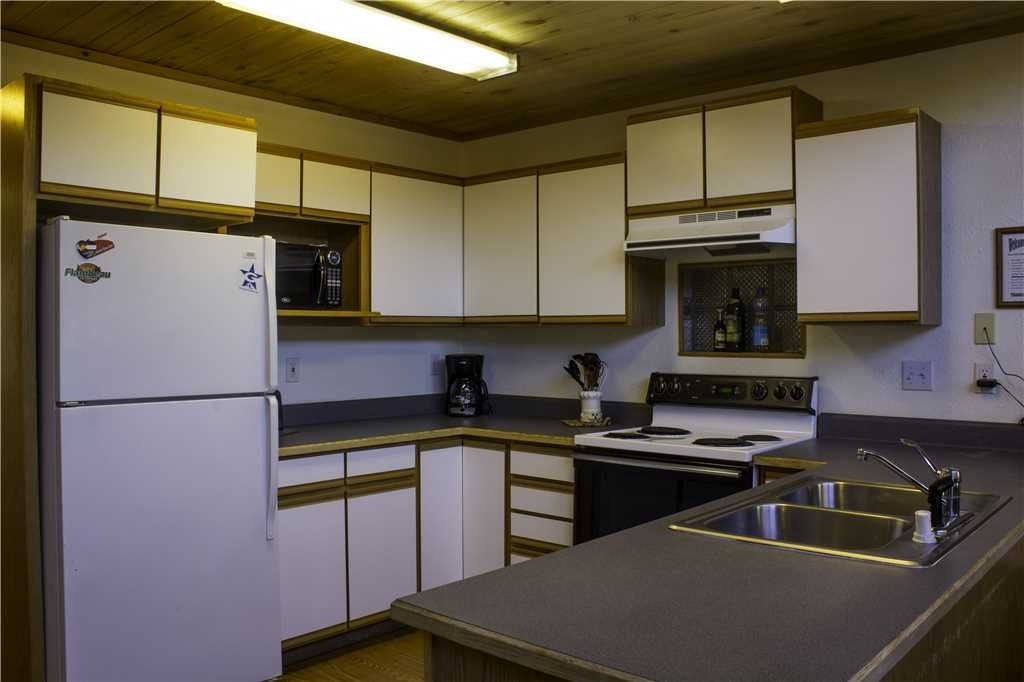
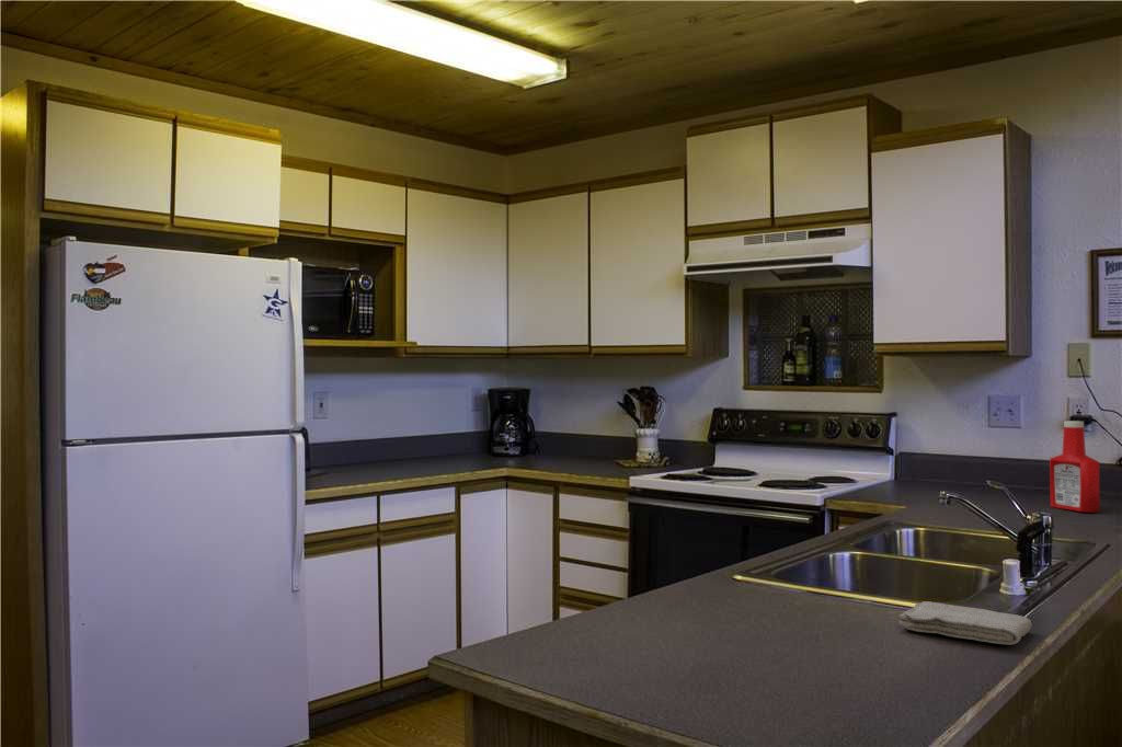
+ washcloth (964, 621)
+ soap bottle (1074, 464)
